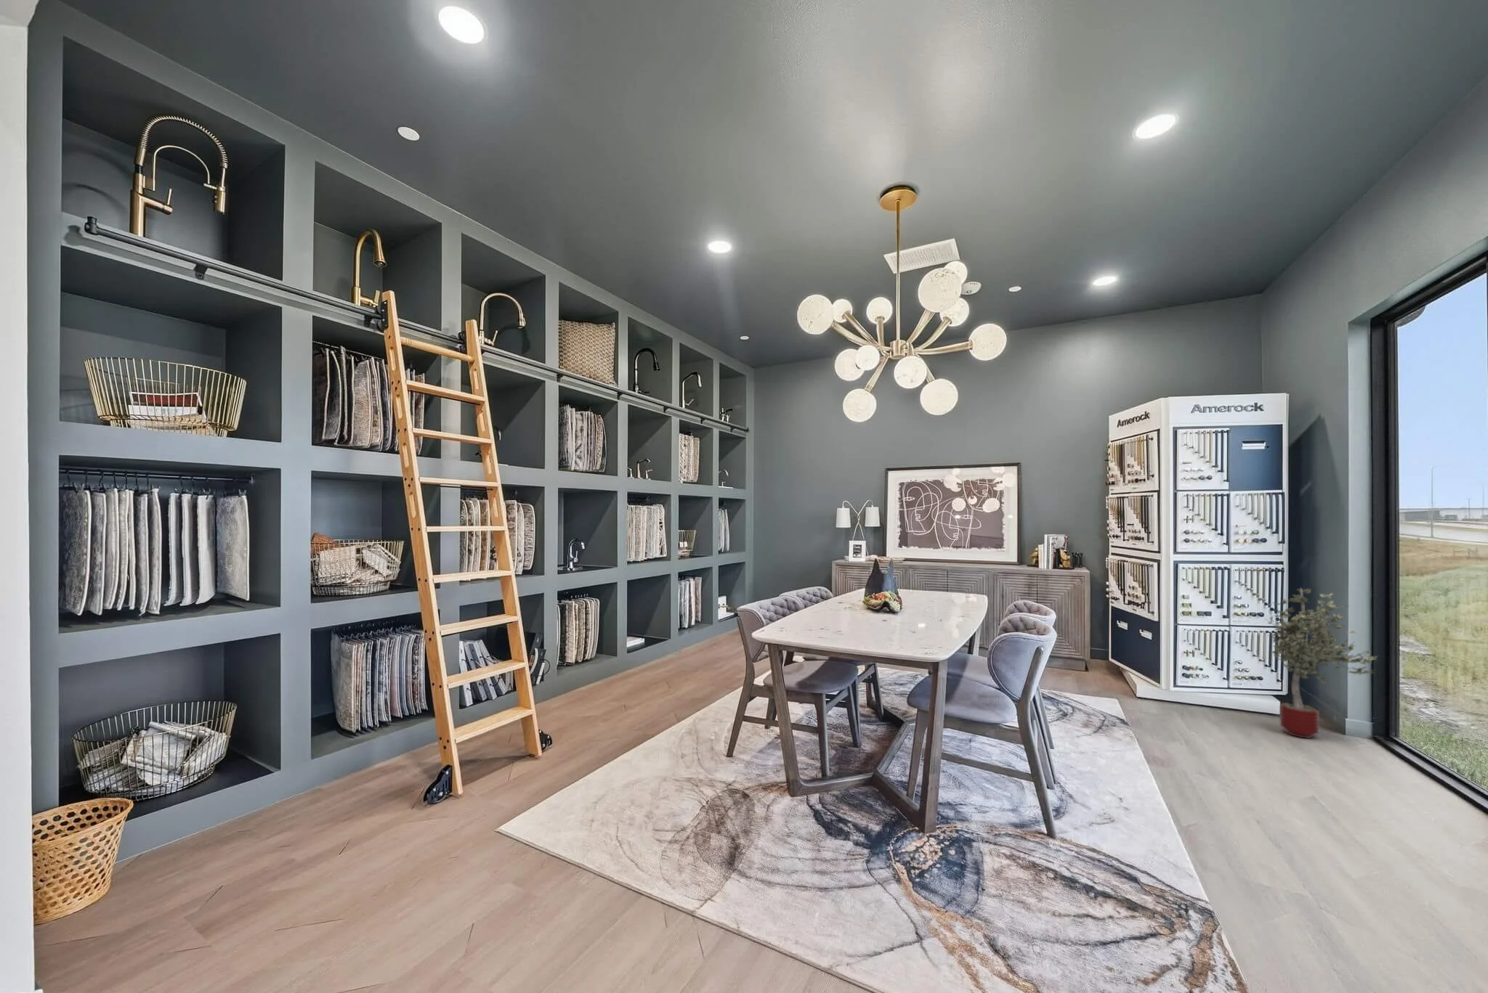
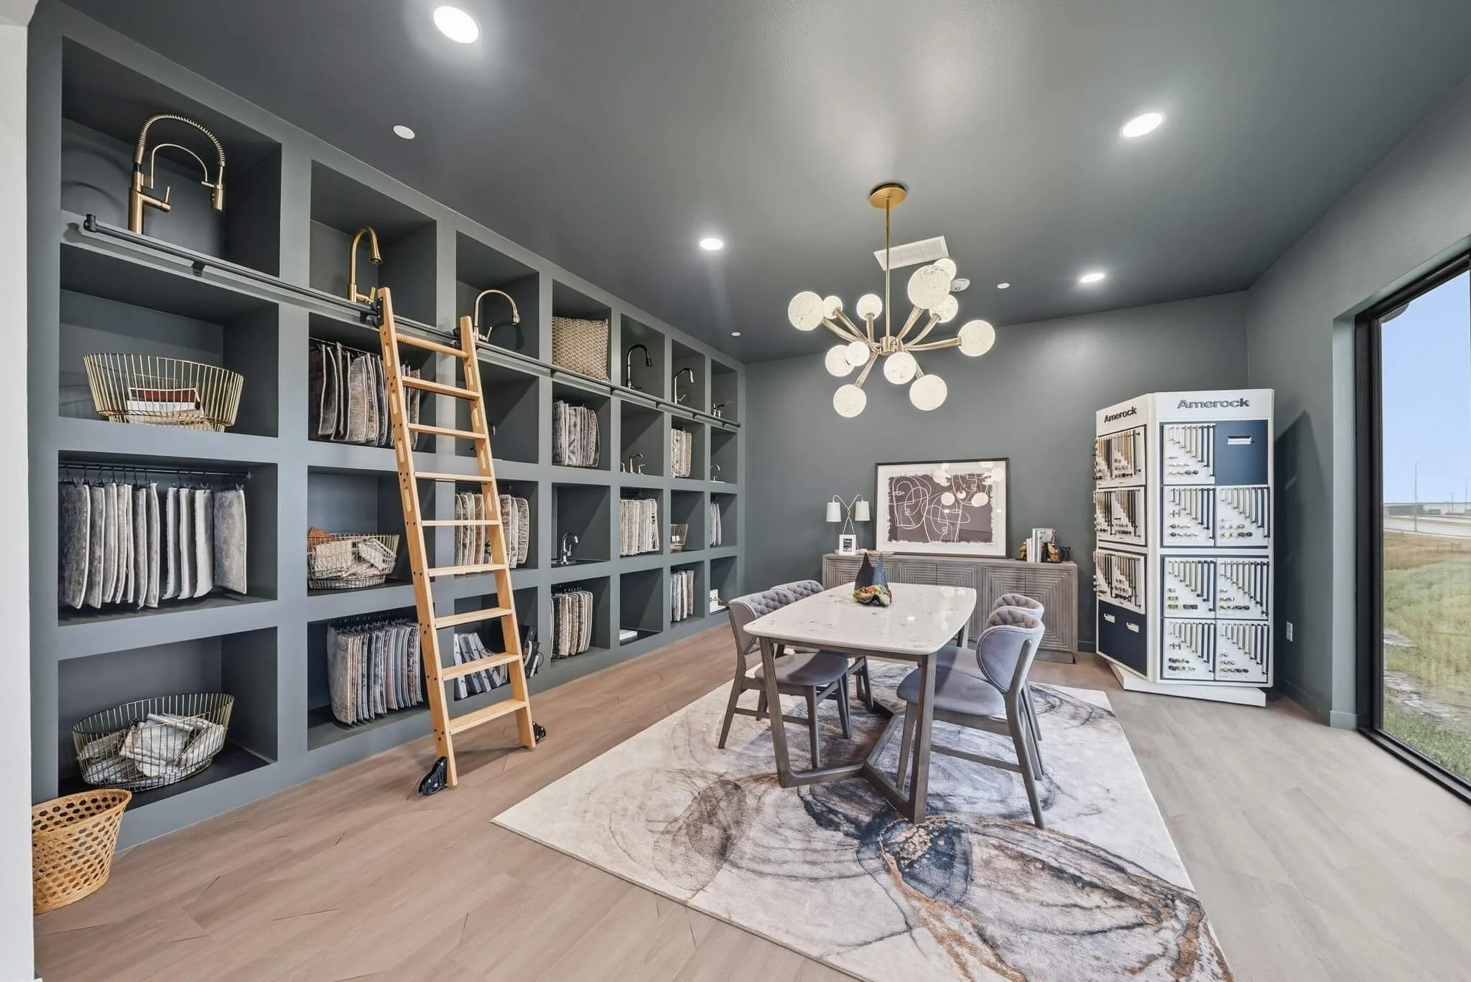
- potted tree (1311, 662)
